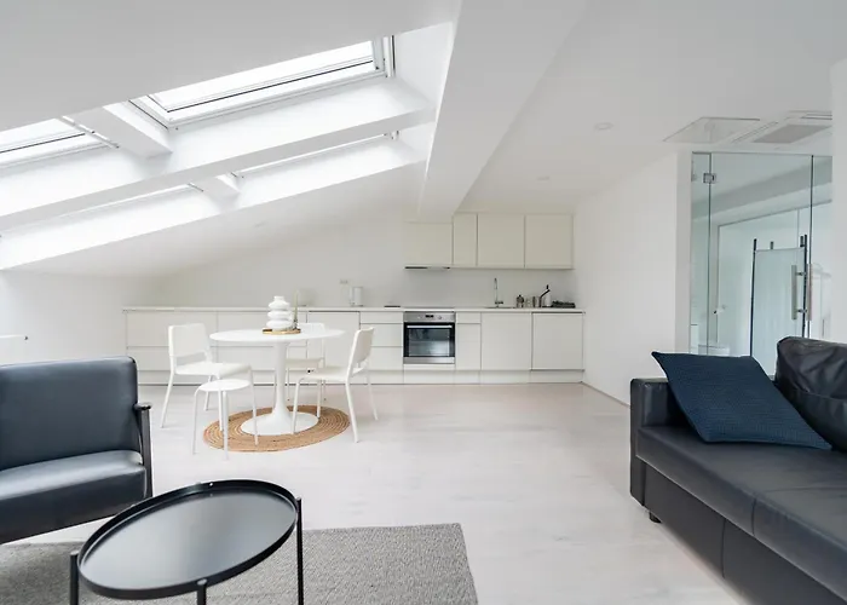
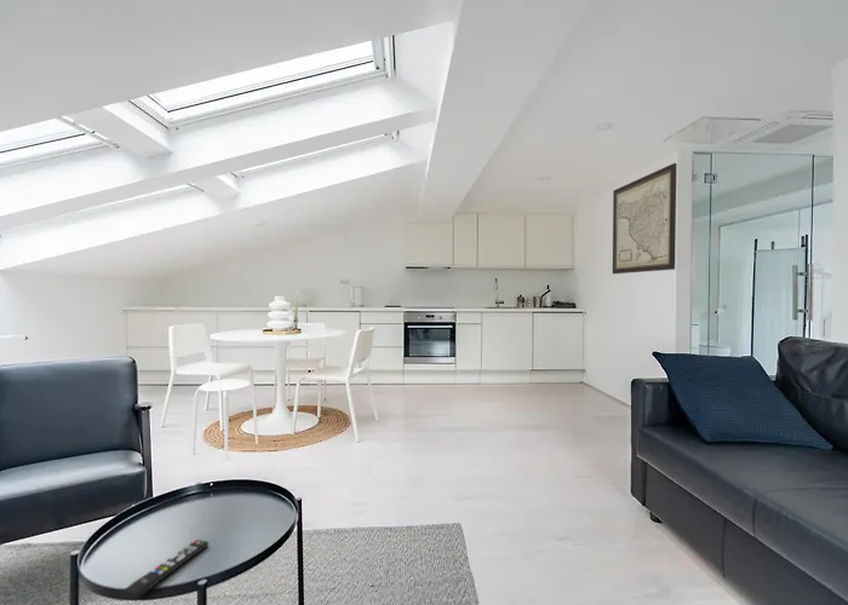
+ remote control (168, 566)
+ wall art (640, 225)
